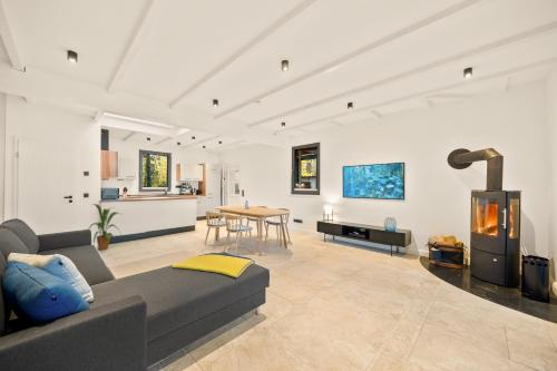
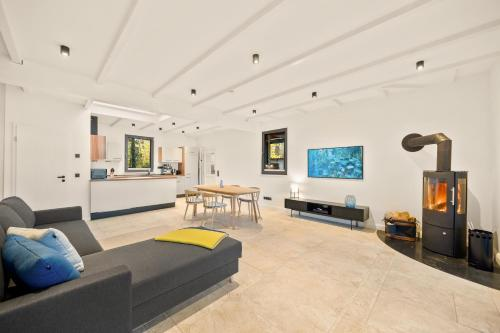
- house plant (107, 225)
